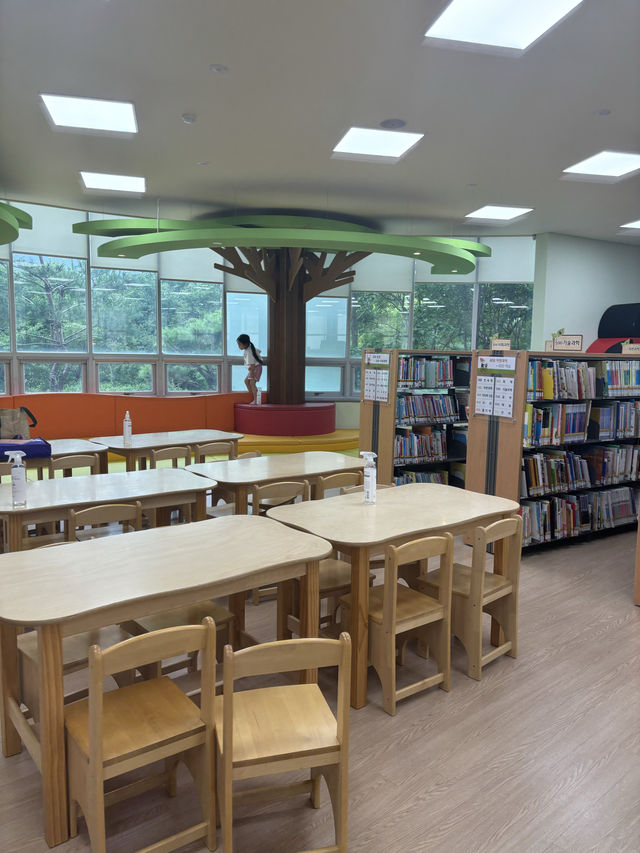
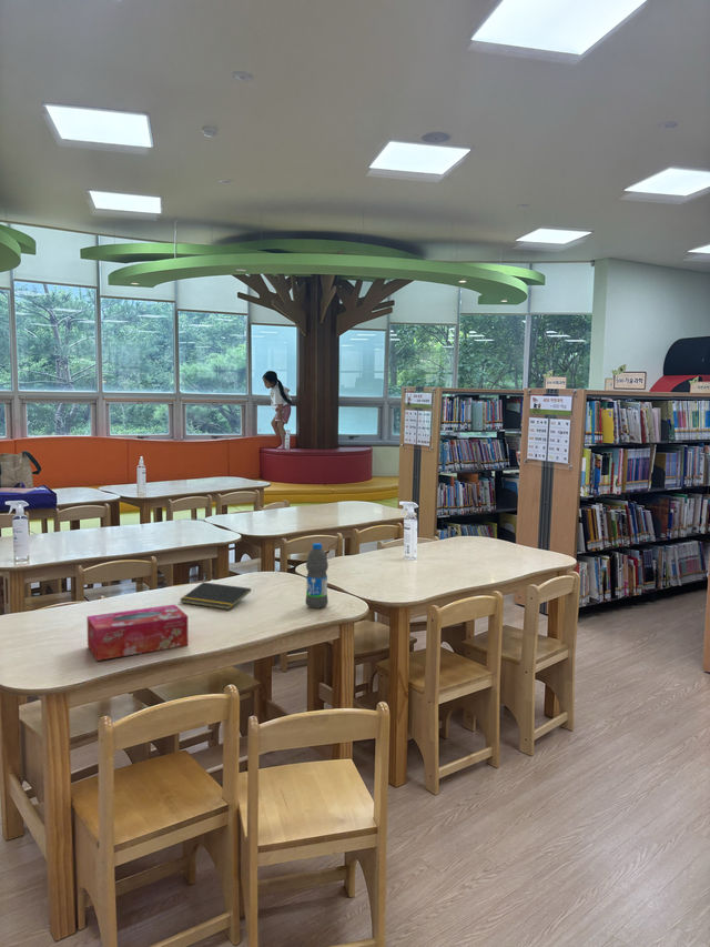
+ tissue box (138, 631)
+ water bottle (316, 574)
+ notepad (215, 595)
